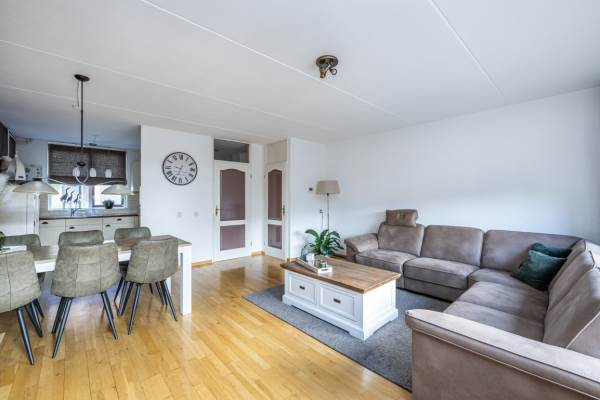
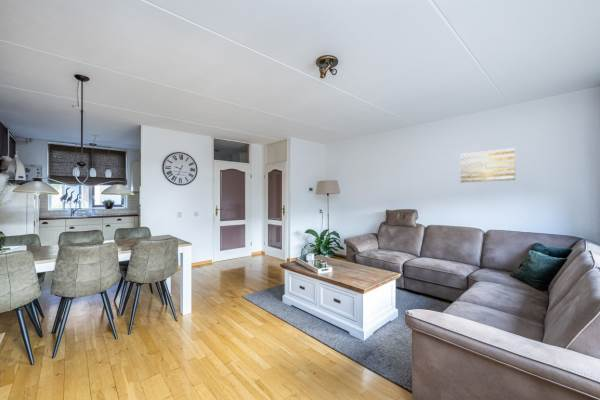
+ wall art (486, 166)
